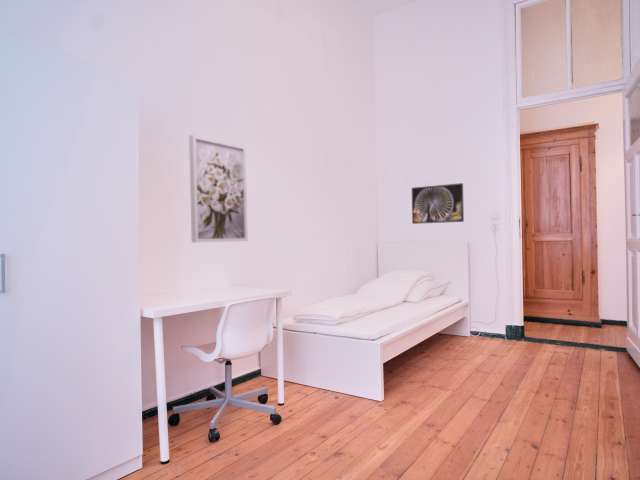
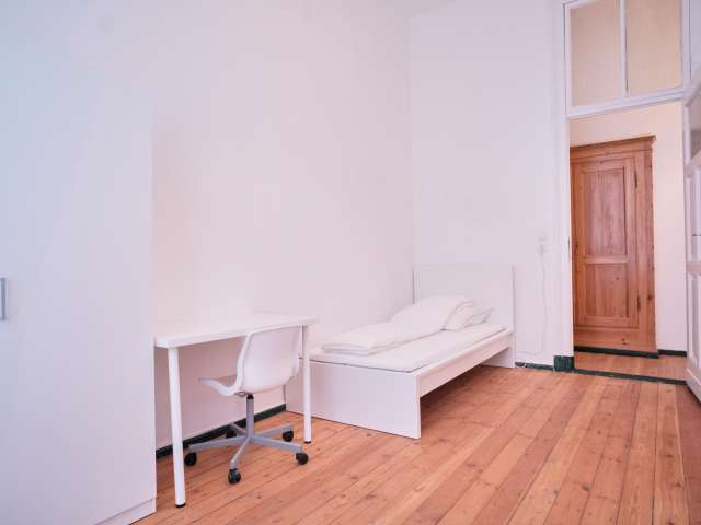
- wall art (220, 191)
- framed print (436, 204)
